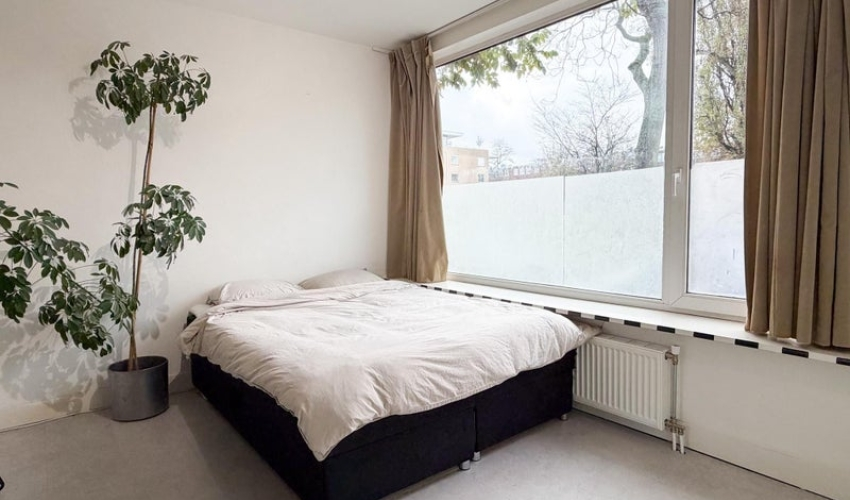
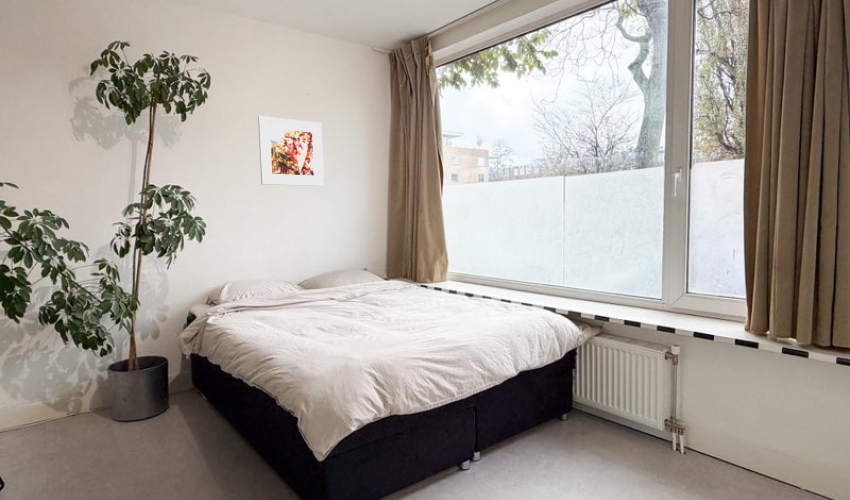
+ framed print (292, 152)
